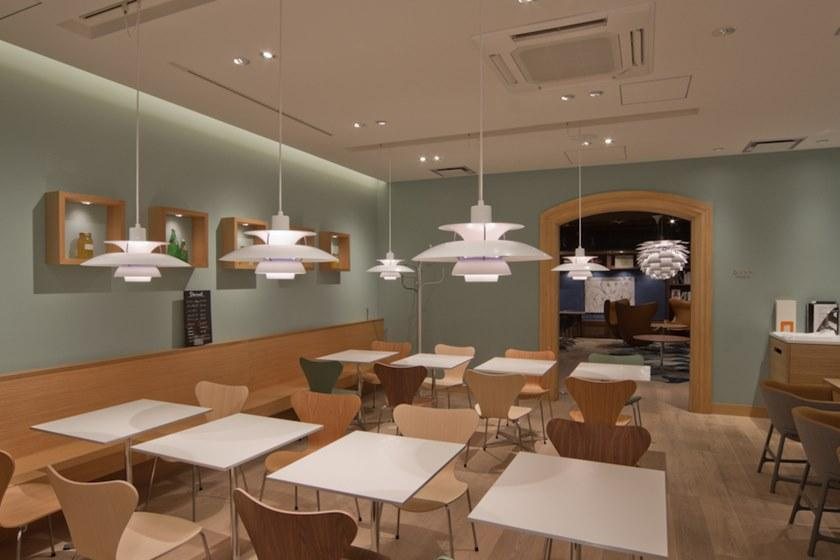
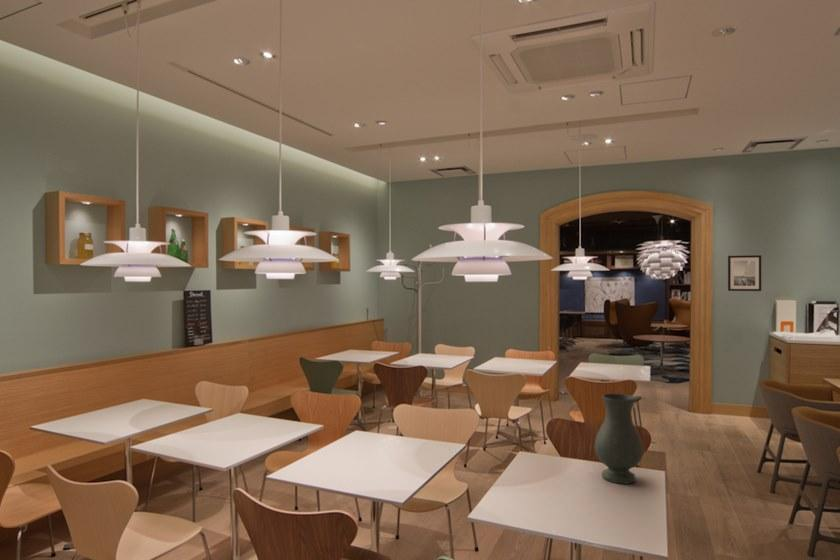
+ vase (618, 437)
+ wall art (744, 273)
